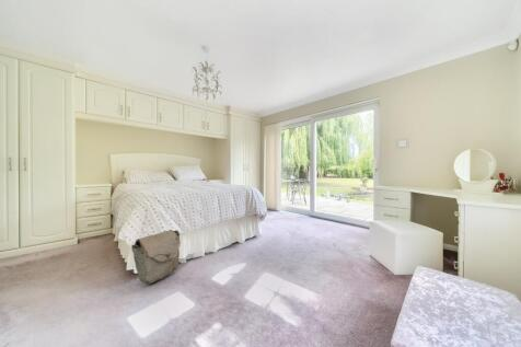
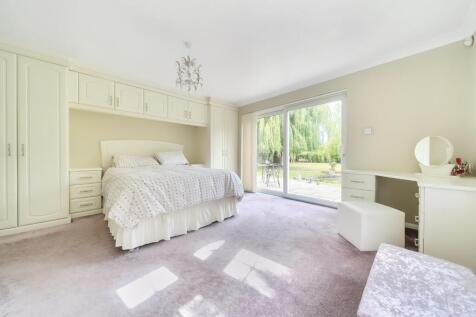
- bag (159, 256)
